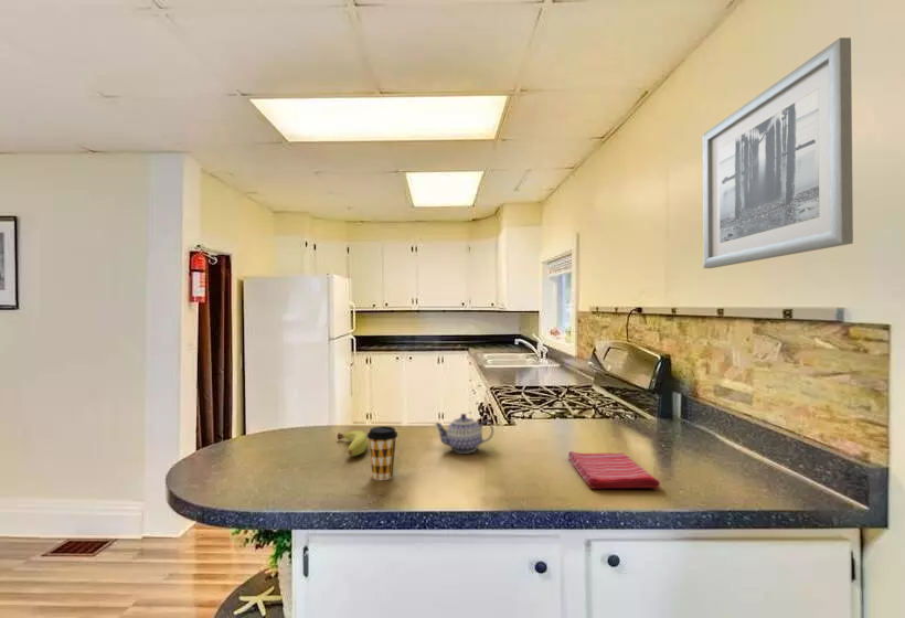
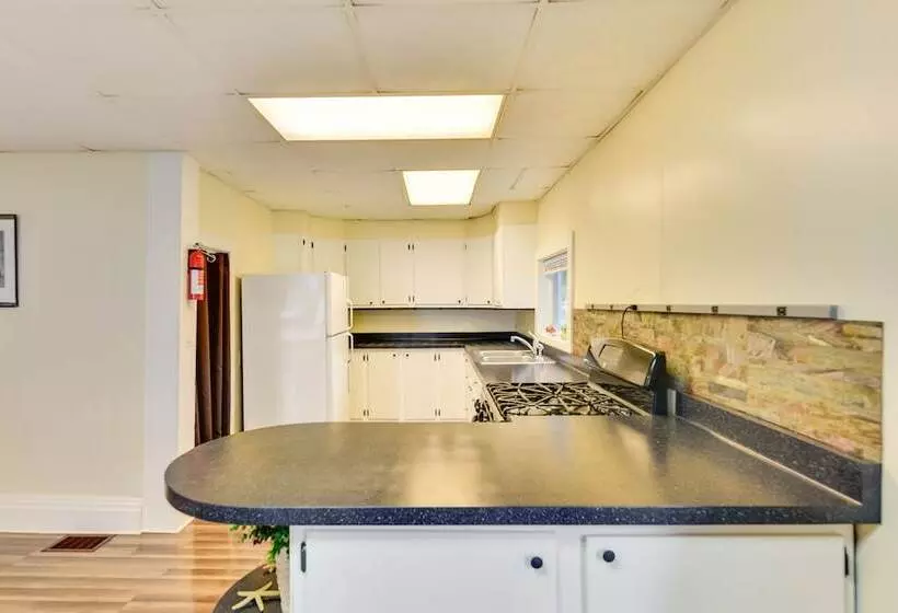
- fruit (350, 440)
- dish towel (609, 468)
- wall art (760, 177)
- teapot (464, 431)
- coffee cup (382, 452)
